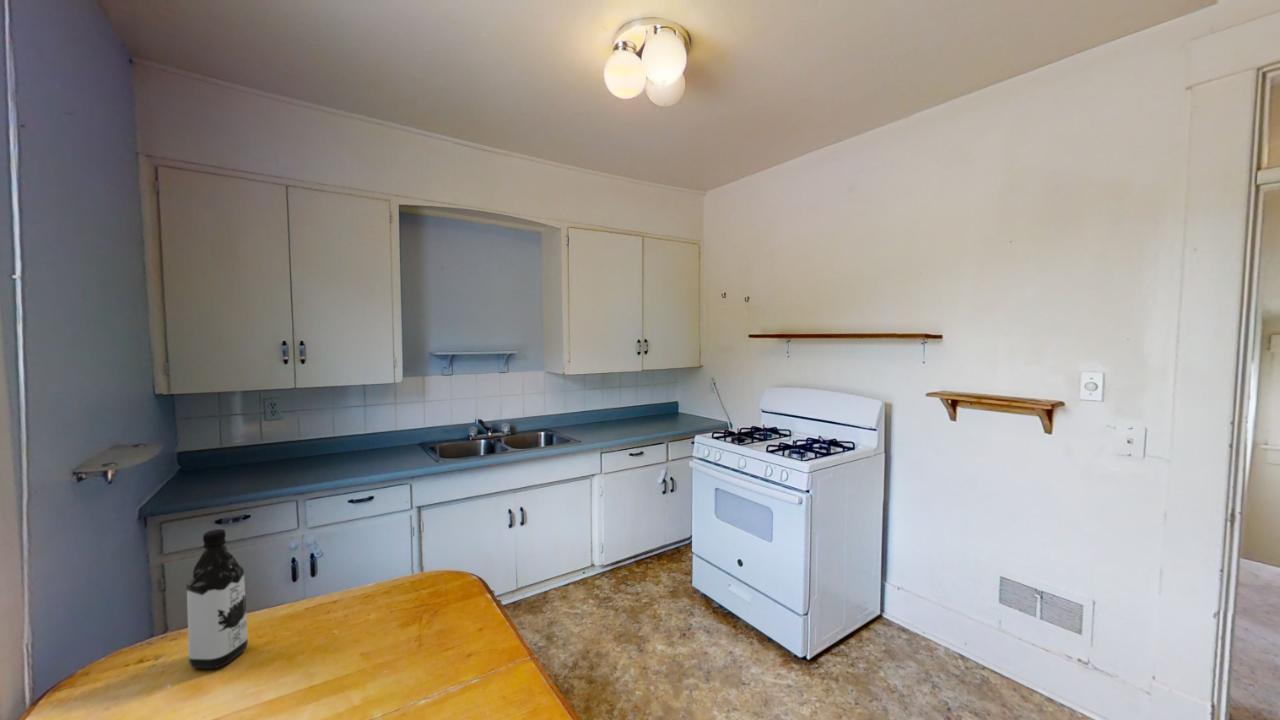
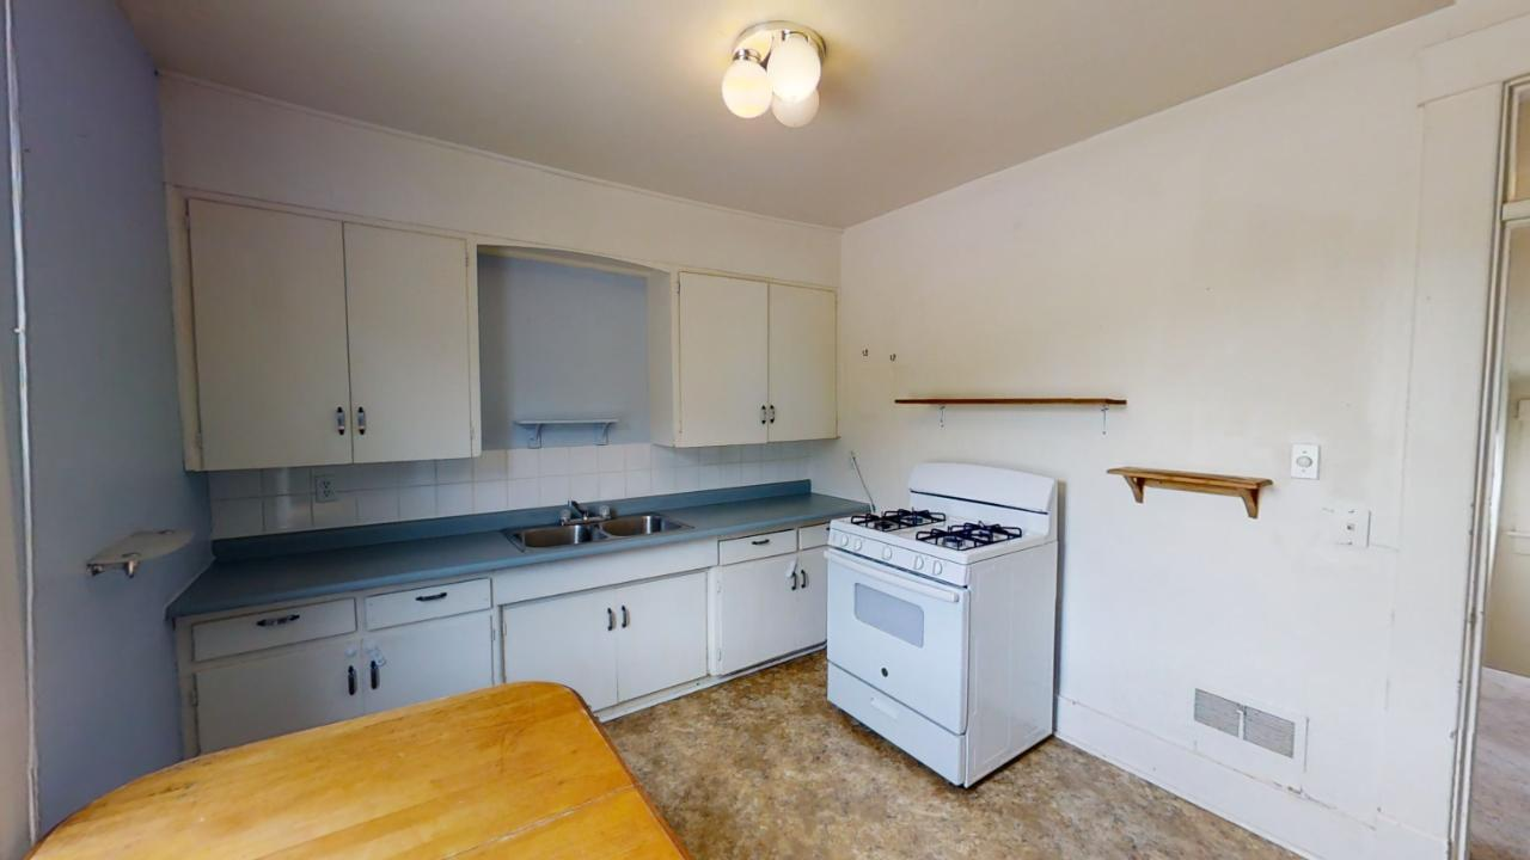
- water bottle (216, 595)
